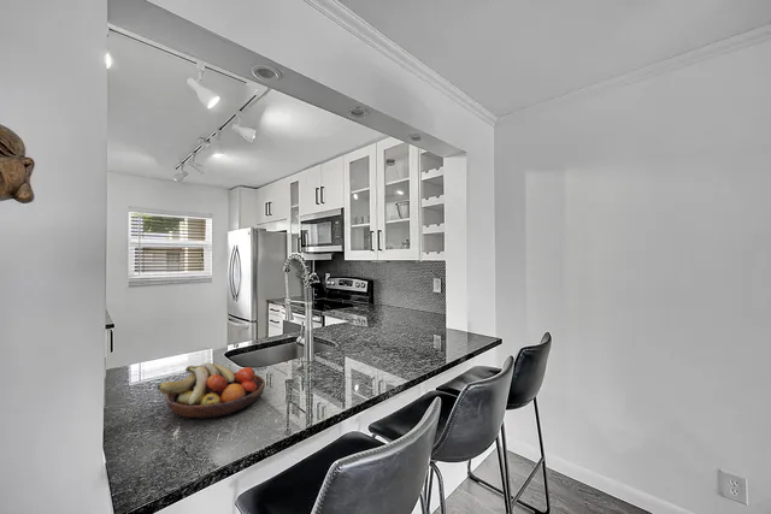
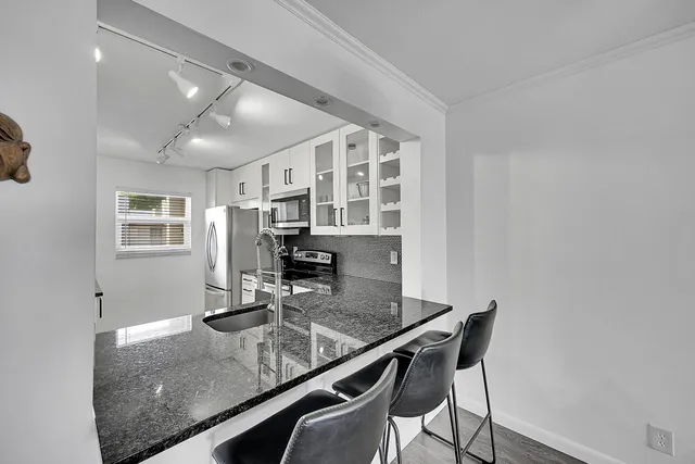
- fruit bowl (217, 383)
